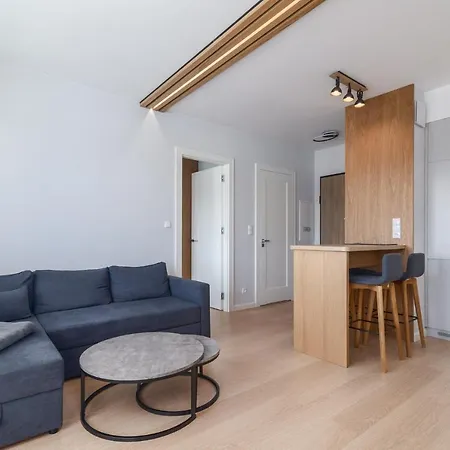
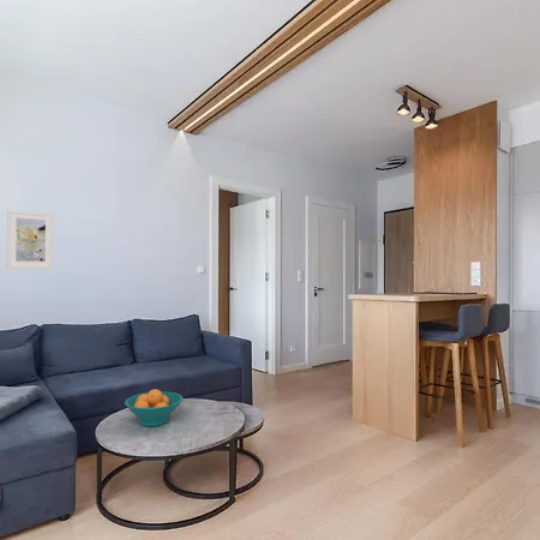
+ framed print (30, 240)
+ fruit bowl (154, 406)
